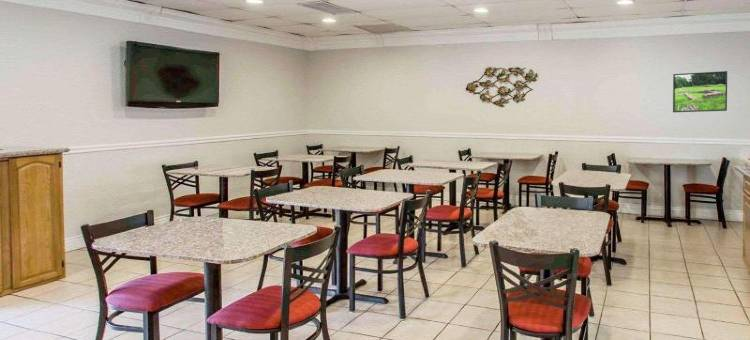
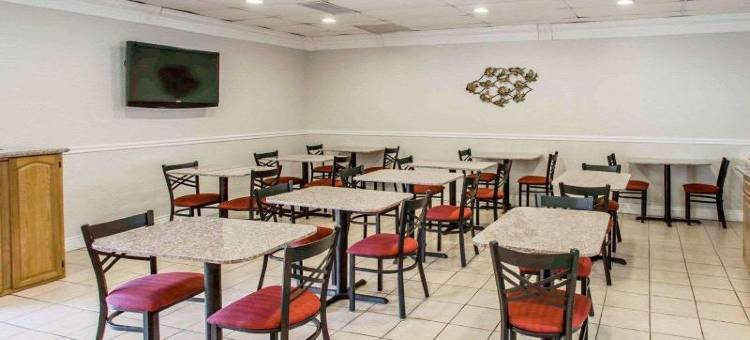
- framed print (699, 92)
